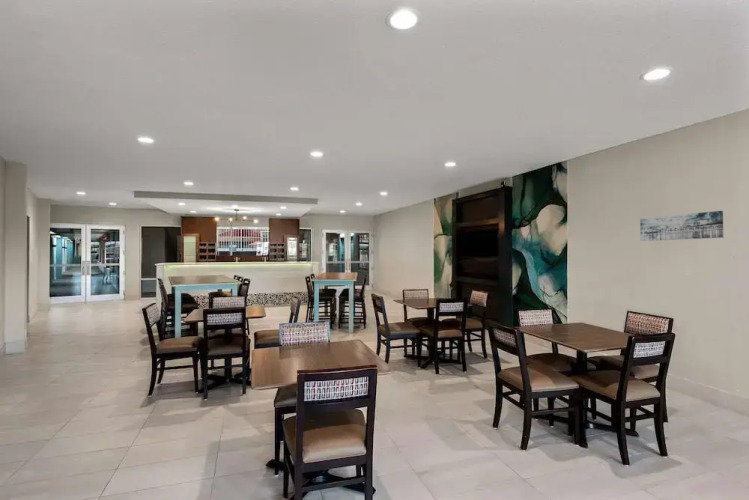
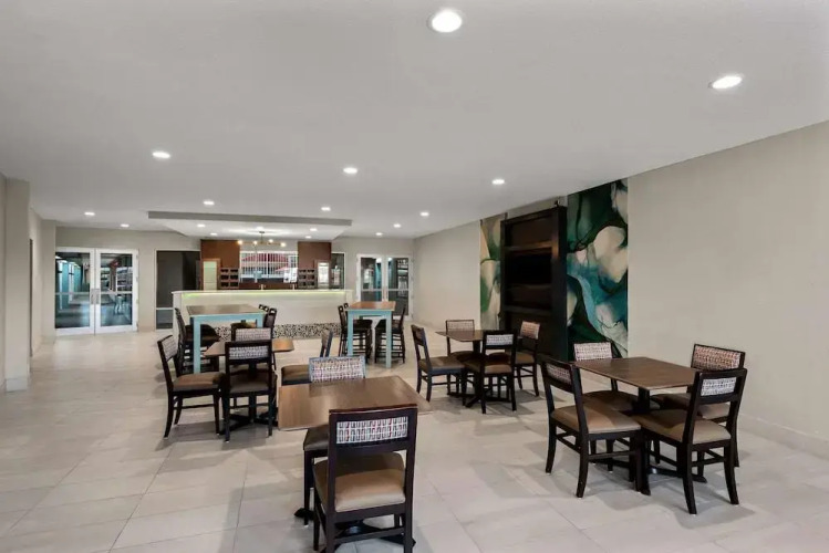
- wall art (678, 227)
